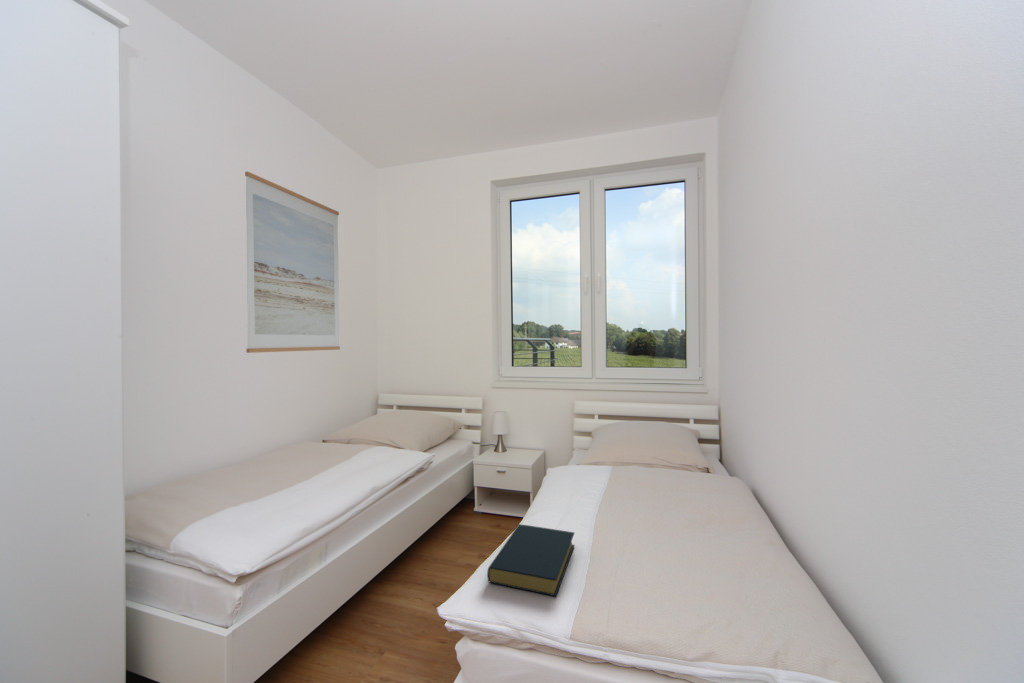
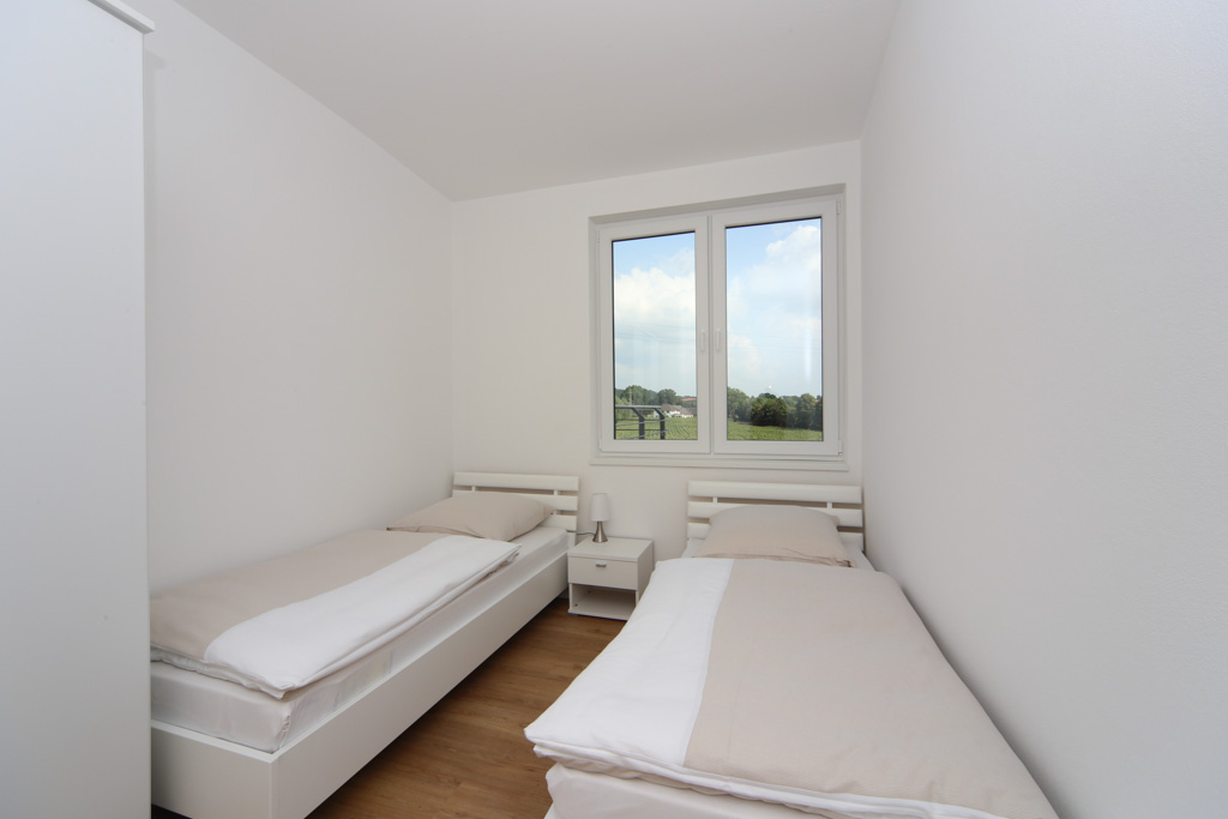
- wall art (298, 272)
- hardback book (534, 555)
